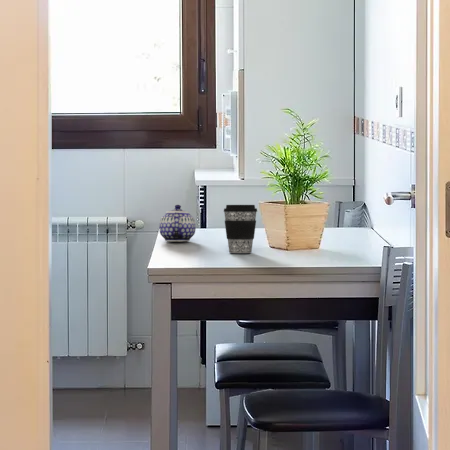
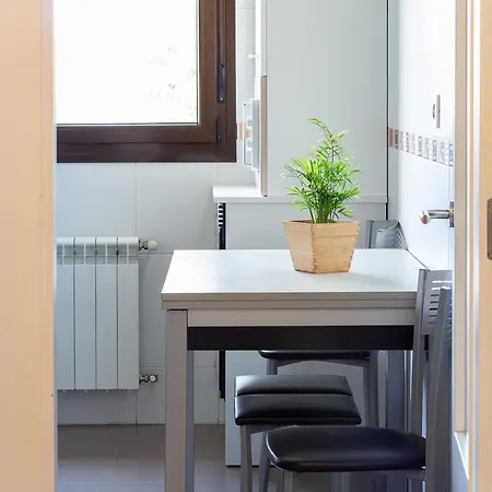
- teapot (177, 223)
- coffee cup (240, 228)
